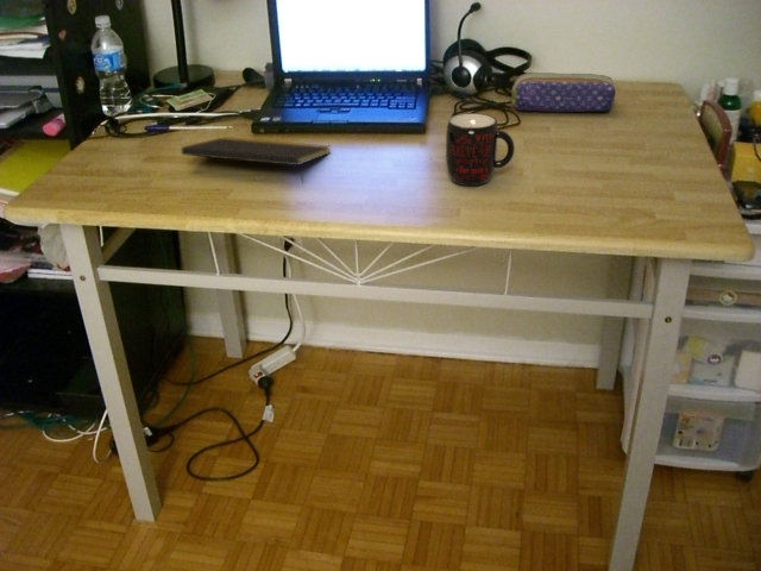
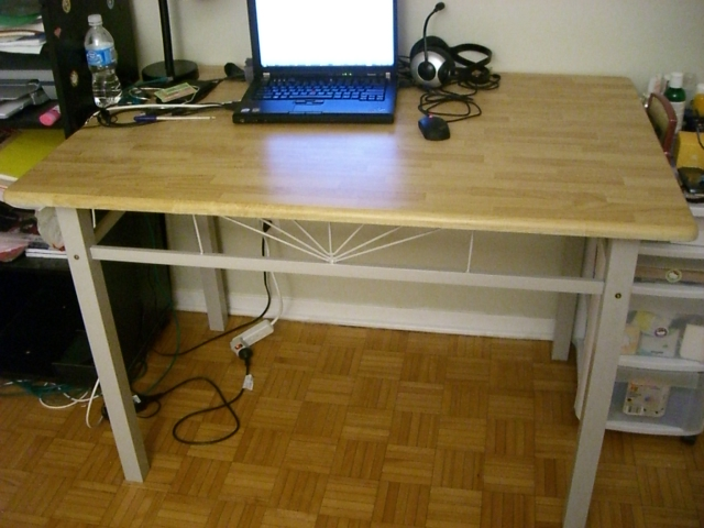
- mug (479, 150)
- notepad (258, 150)
- pencil case (561, 92)
